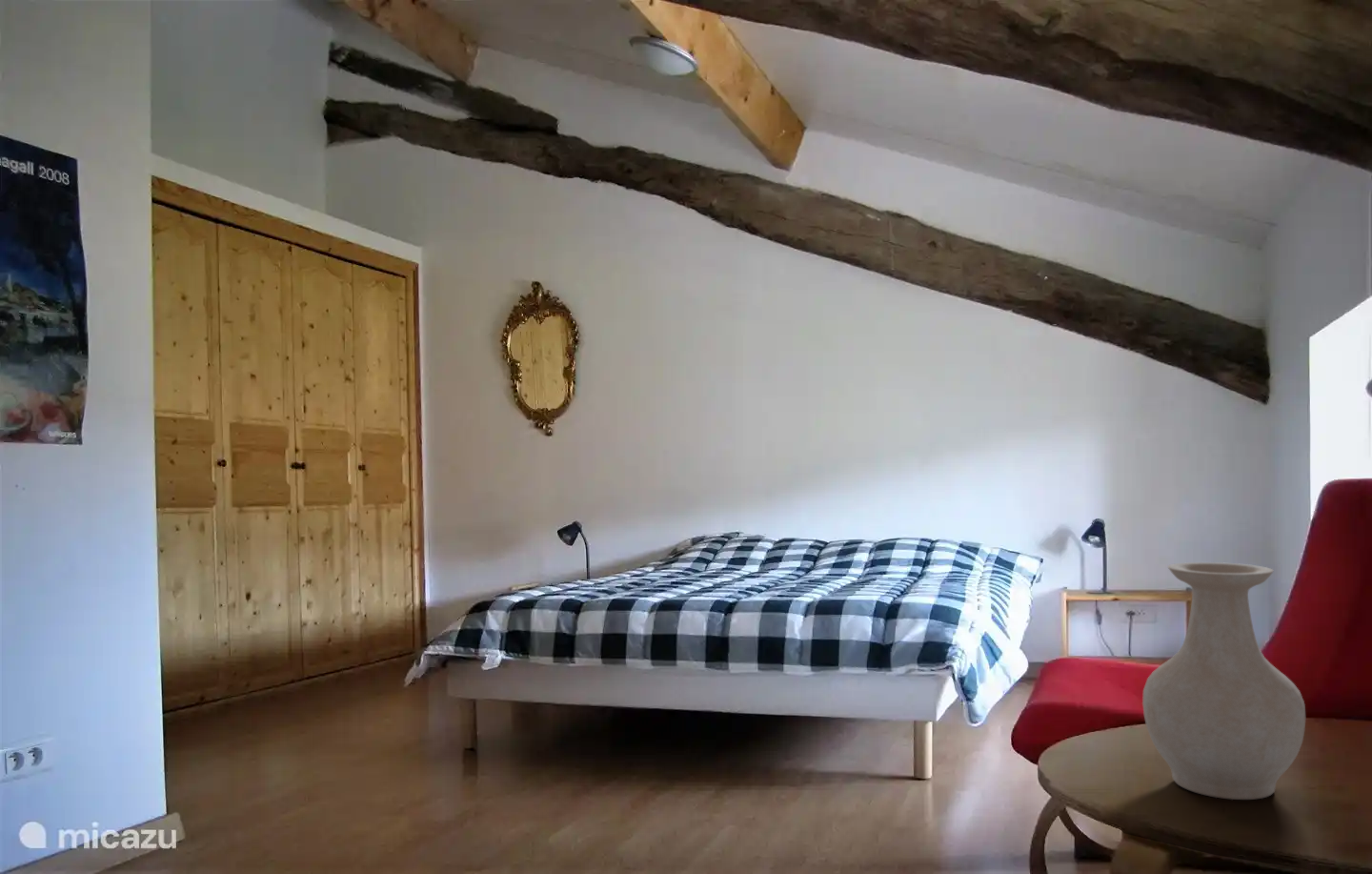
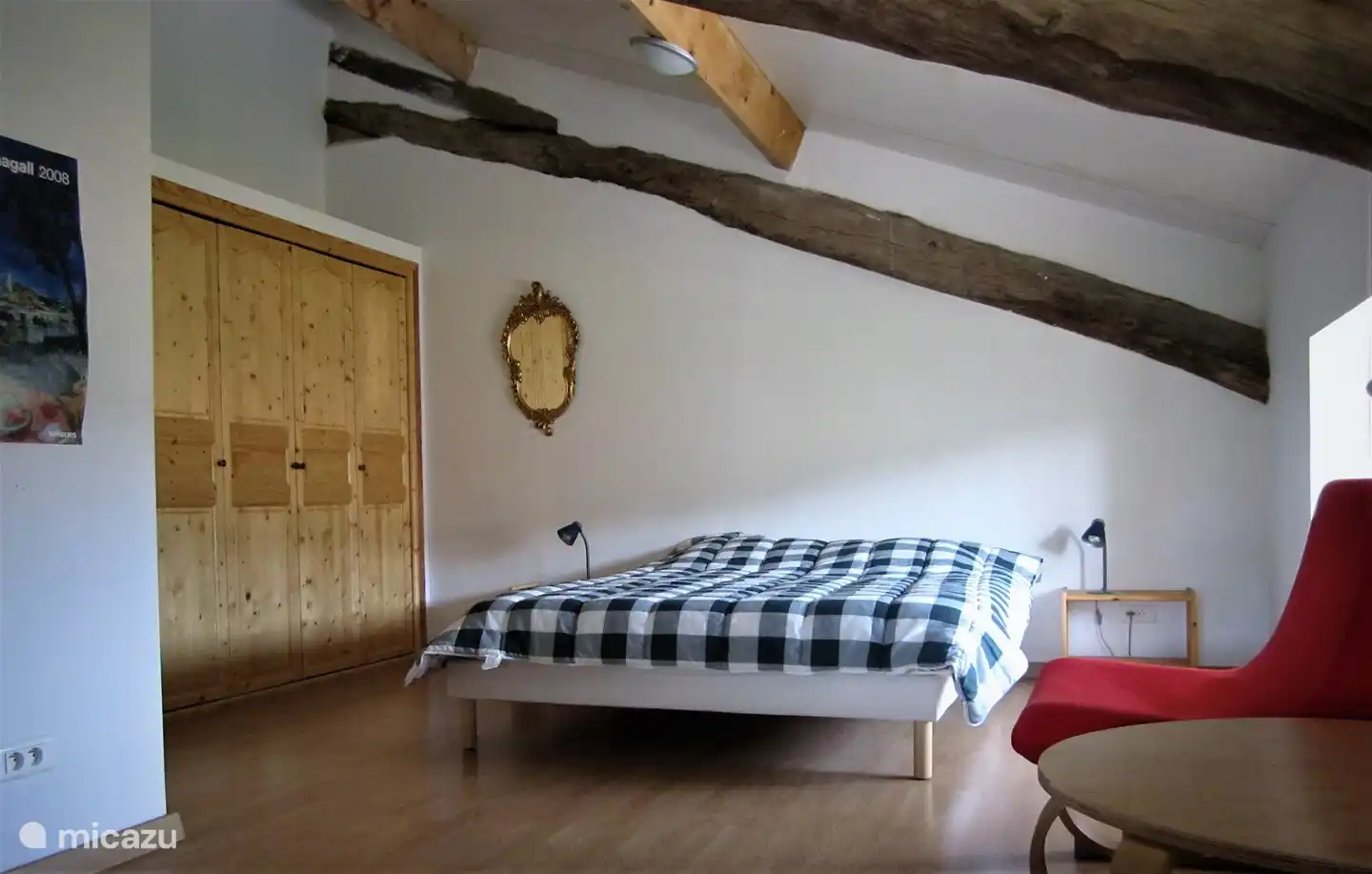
- vase (1221, 676)
